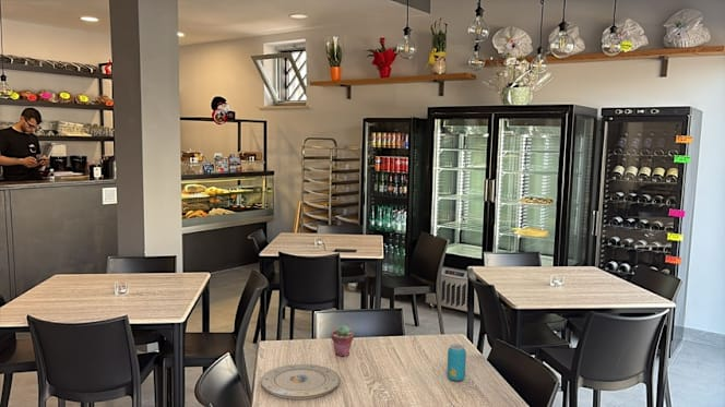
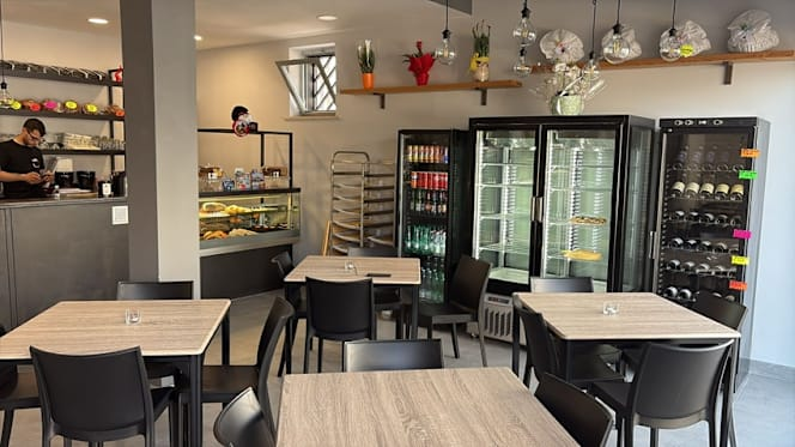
- plate (300, 381)
- beverage can (456, 362)
- potted succulent (342, 338)
